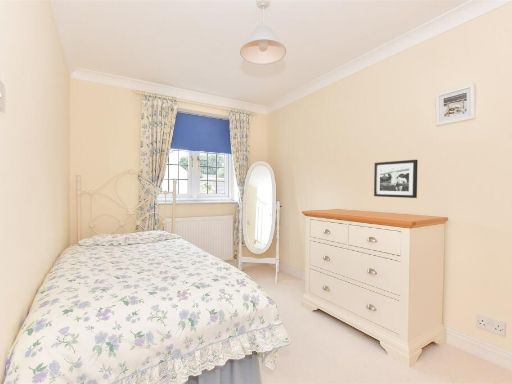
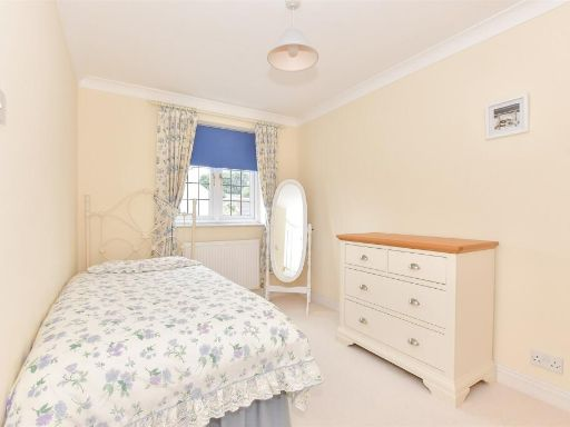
- picture frame (394, 179)
